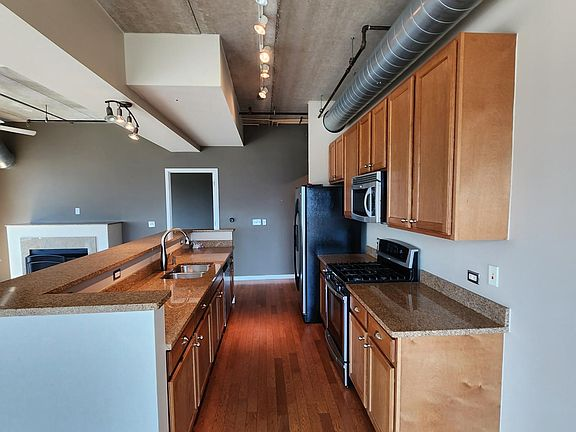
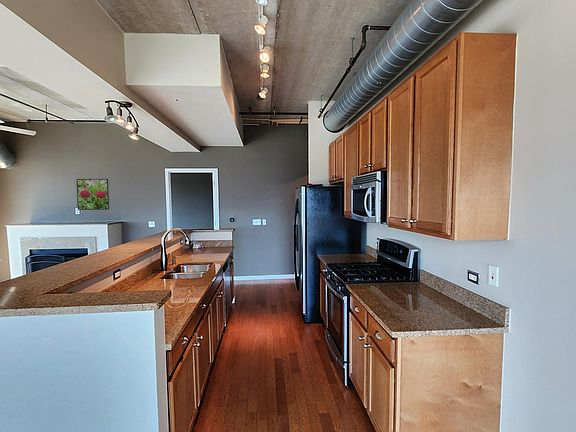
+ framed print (92, 194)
